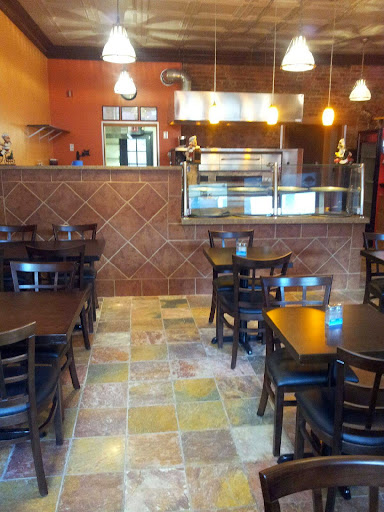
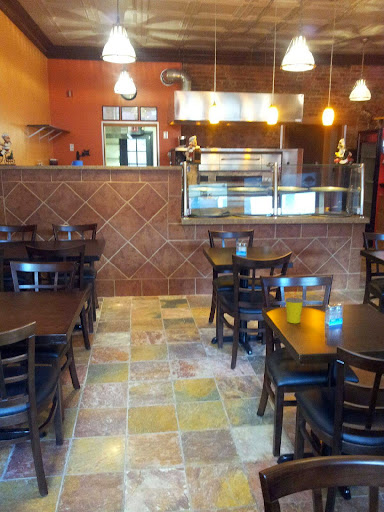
+ straw (294, 306)
